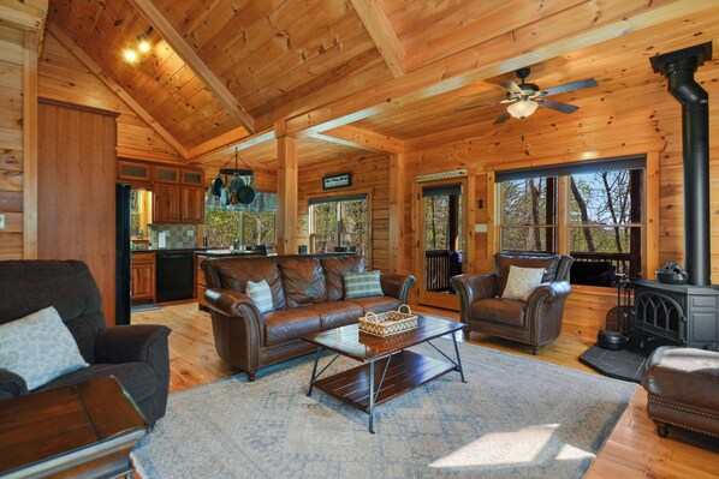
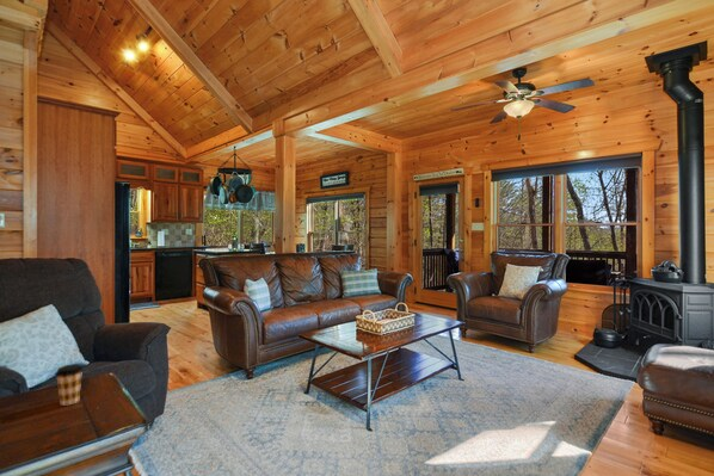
+ coffee cup (69, 384)
